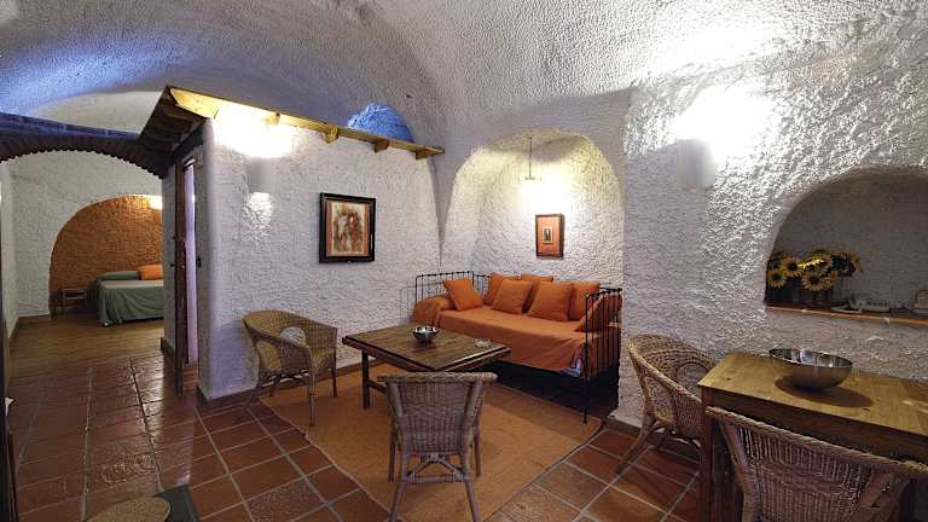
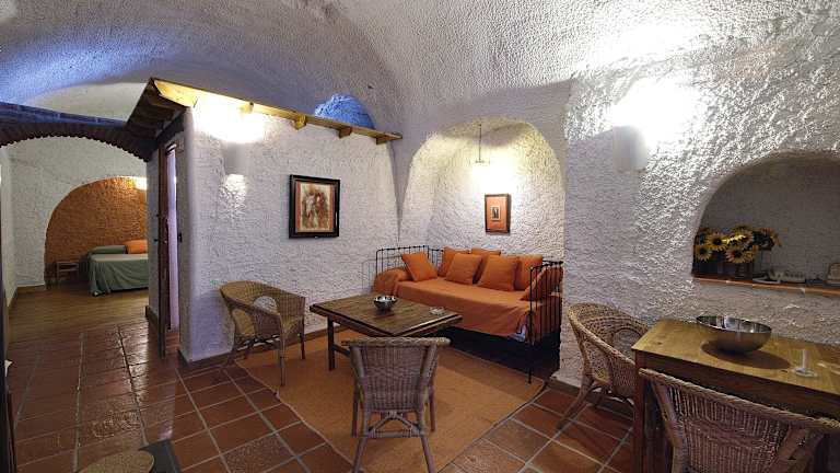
+ lamp base (803, 358)
